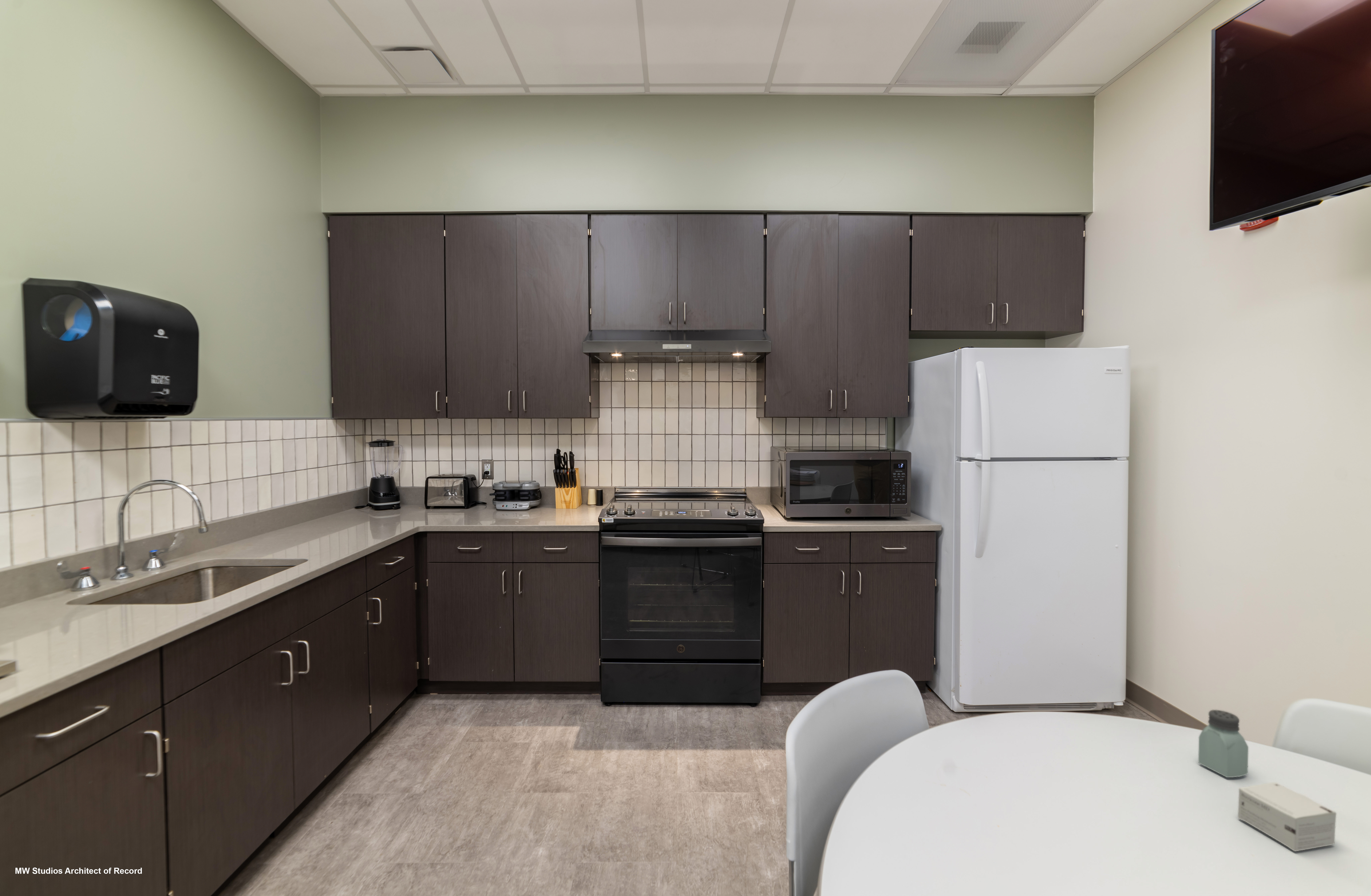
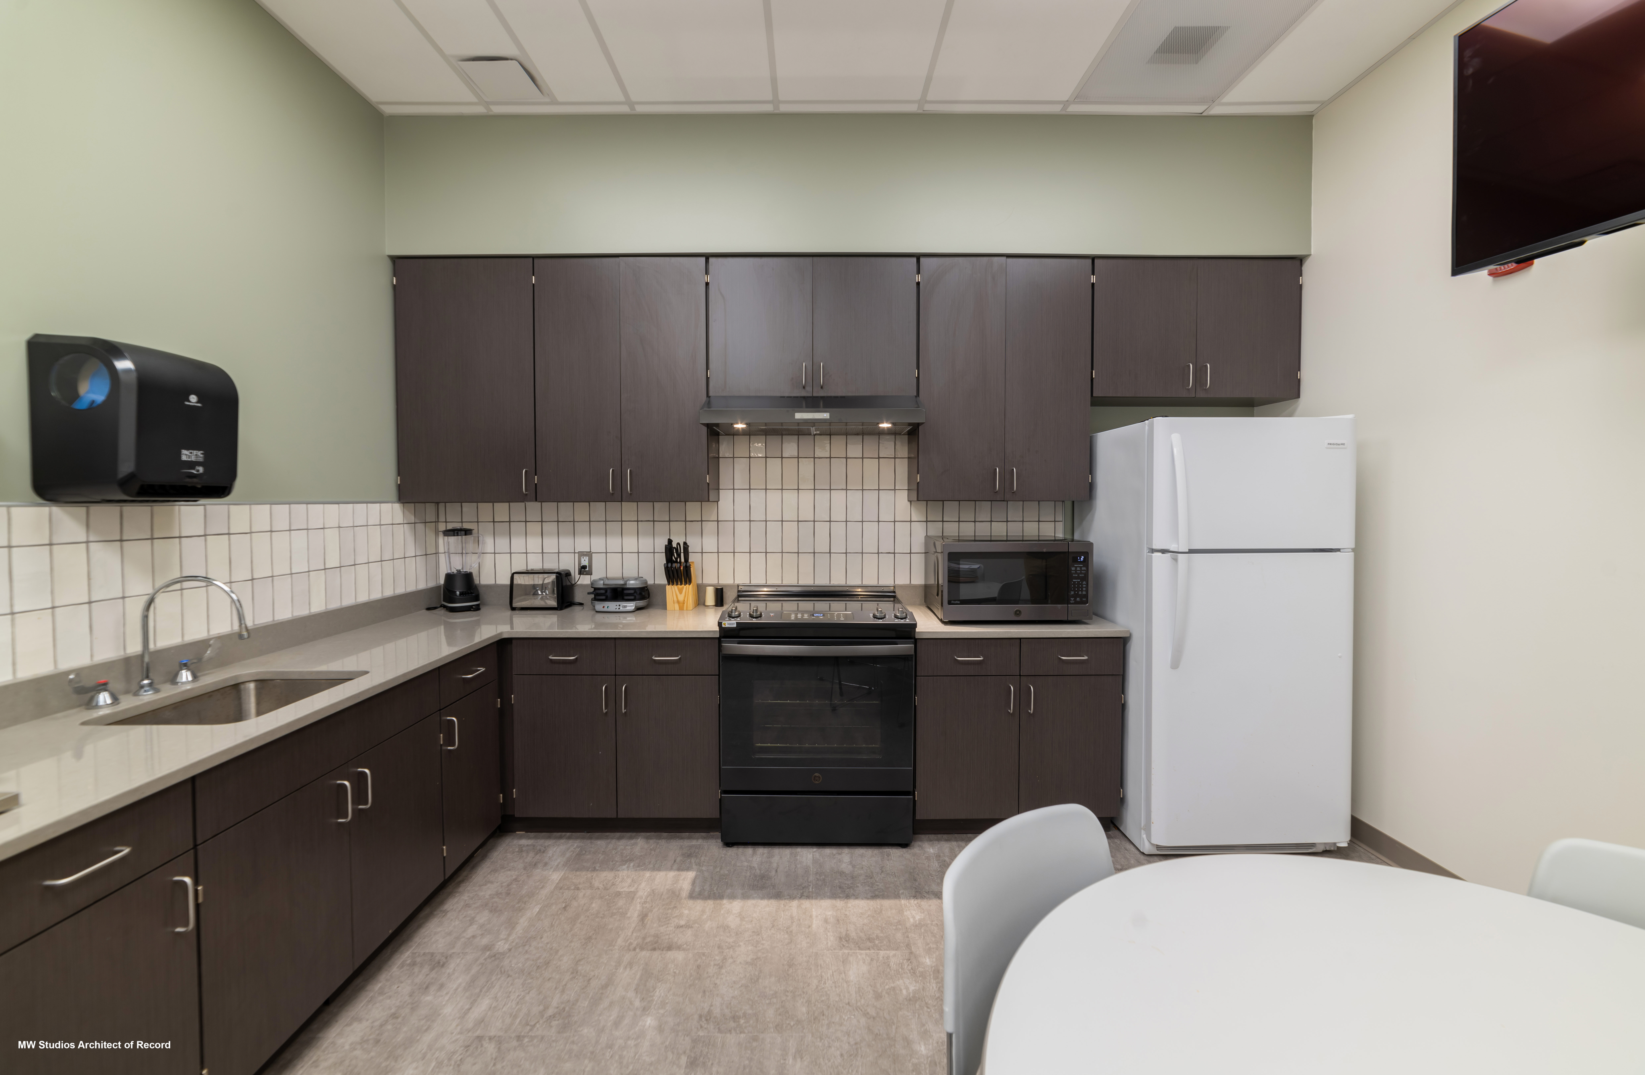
- saltshaker (1223, 742)
- small box (1285, 815)
